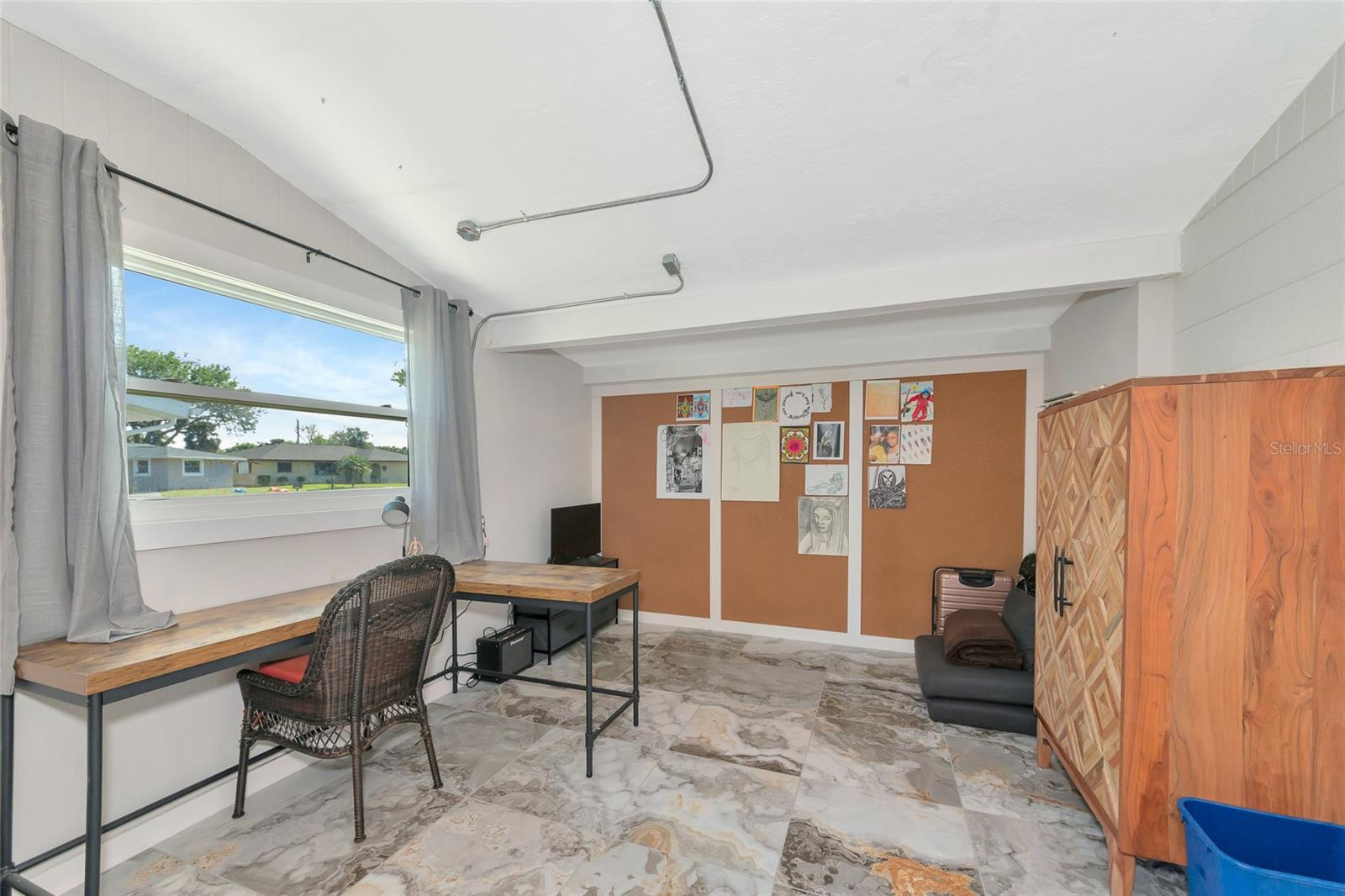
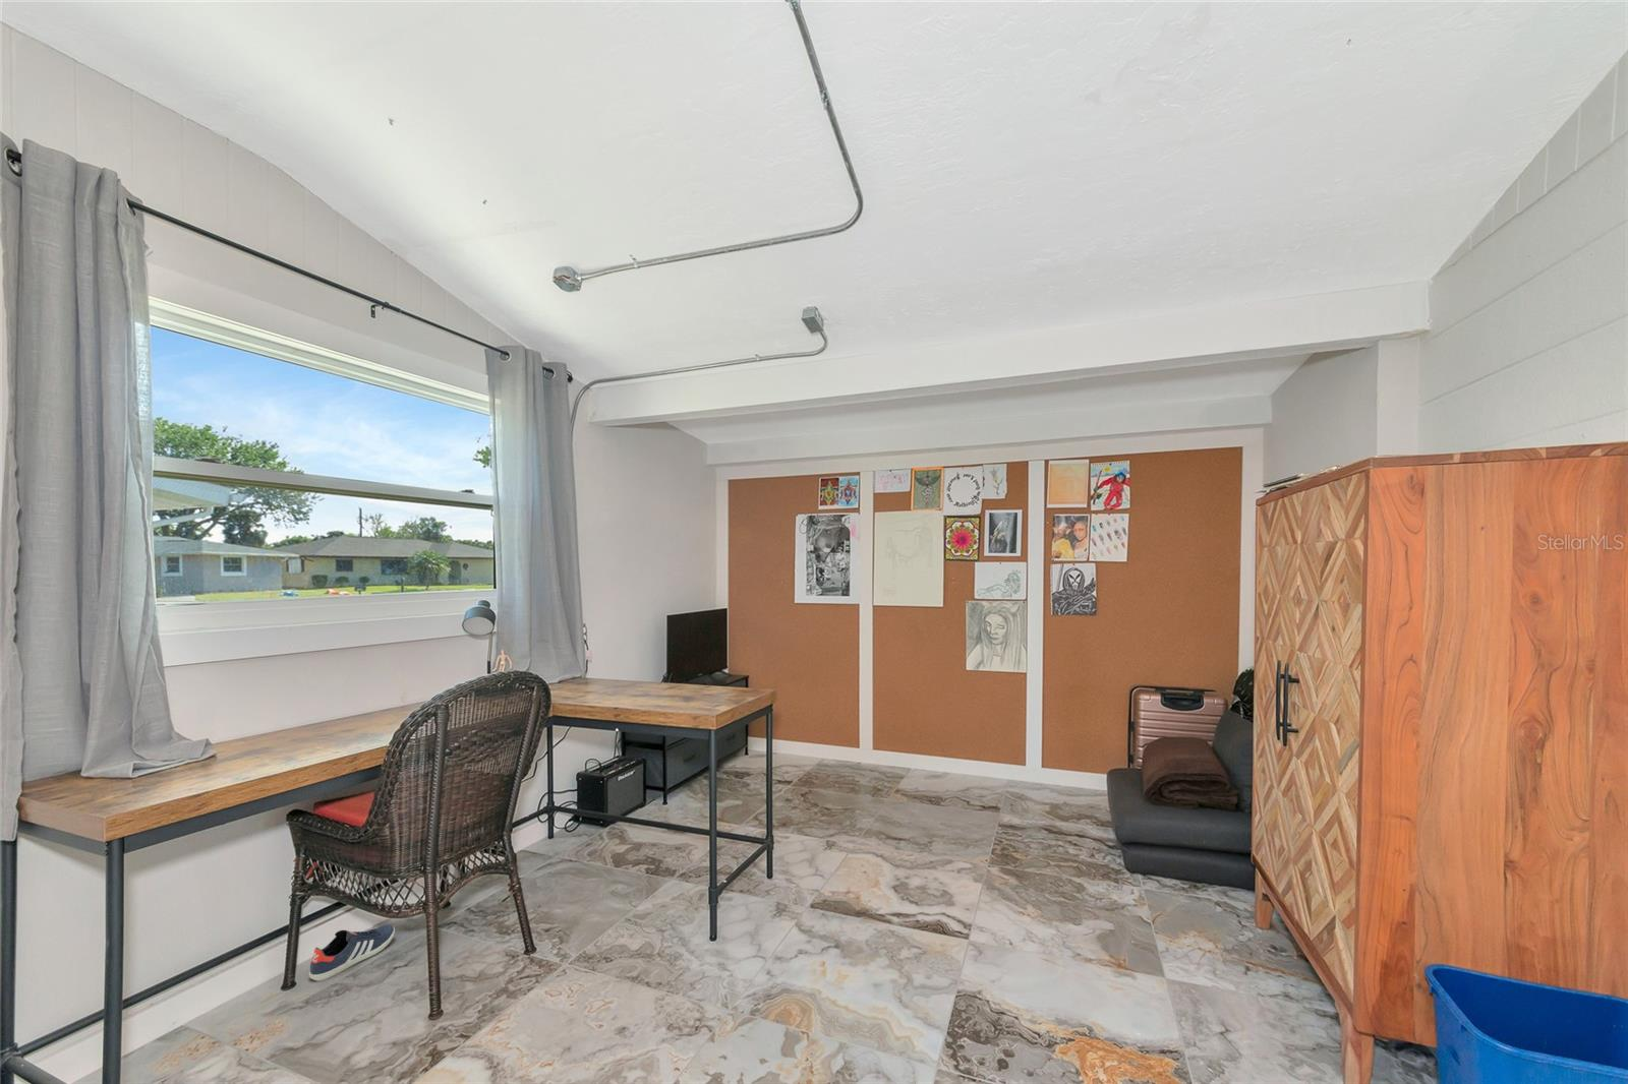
+ sneaker (355, 940)
